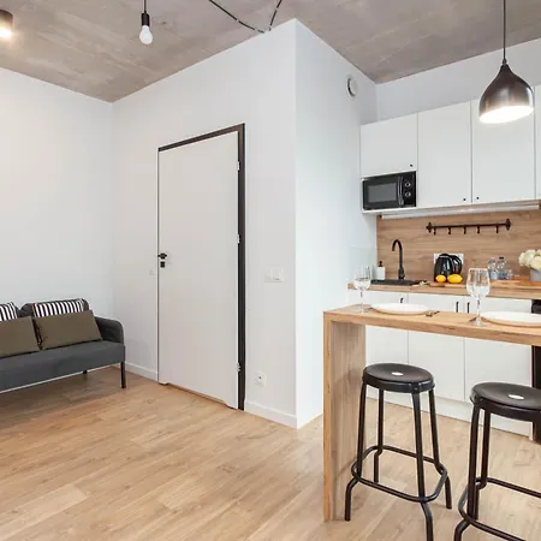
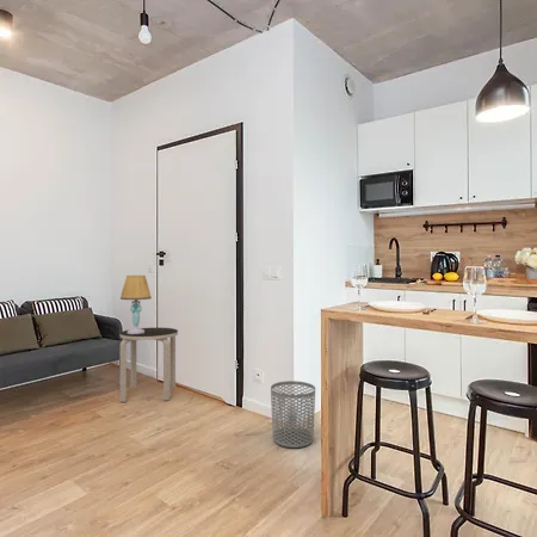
+ table lamp (135, 303)
+ side table (135, 362)
+ waste bin (292, 412)
